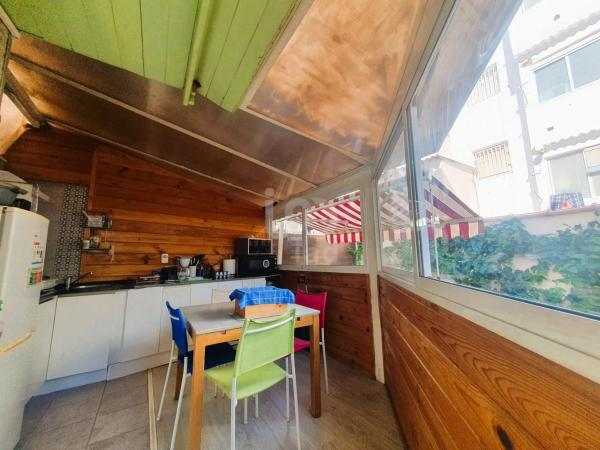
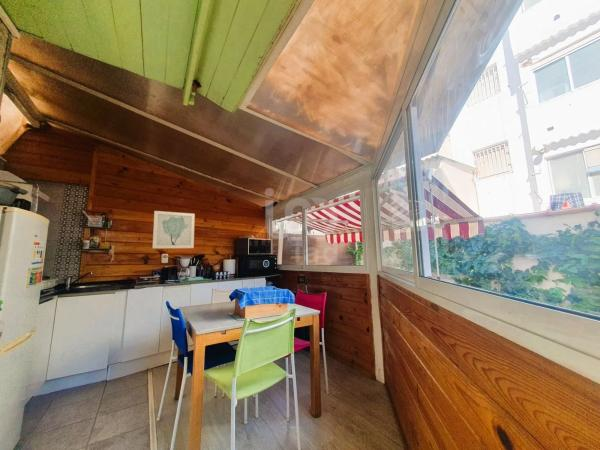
+ wall art (174, 230)
